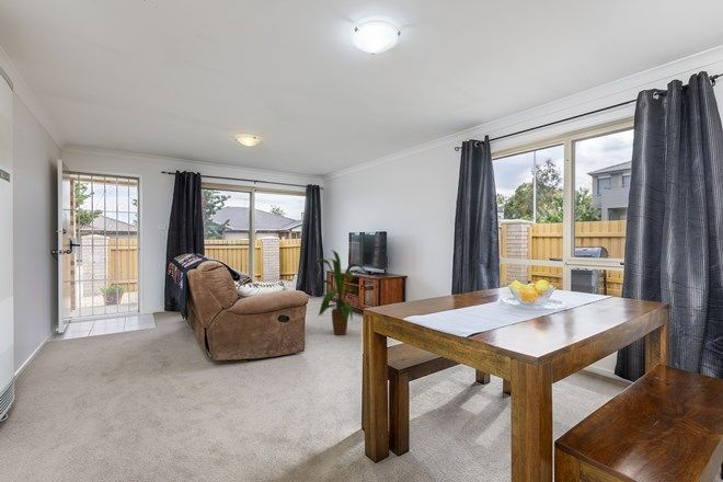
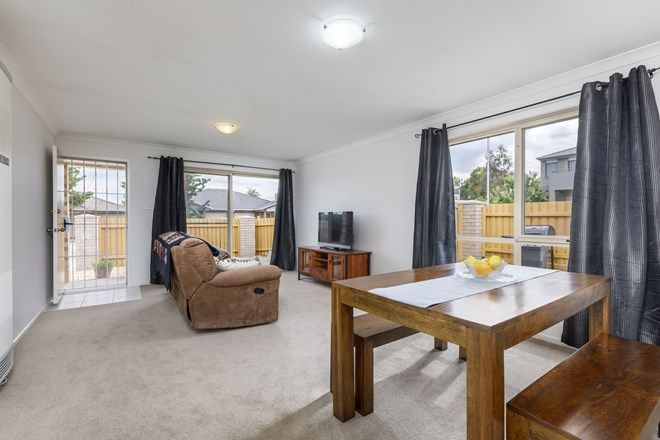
- house plant (338, 292)
